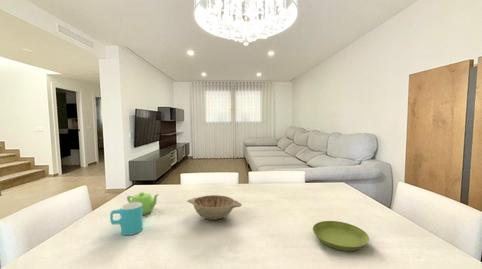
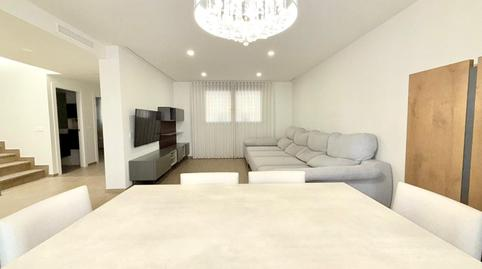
- decorative bowl (214, 208)
- cup (128, 217)
- saucer (339, 235)
- teapot (143, 202)
